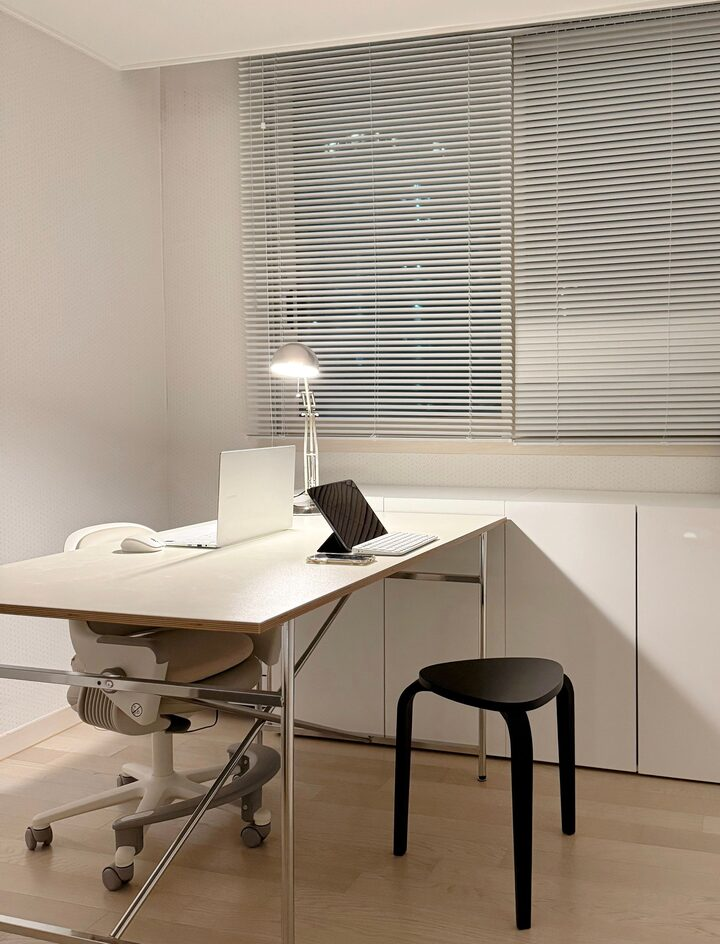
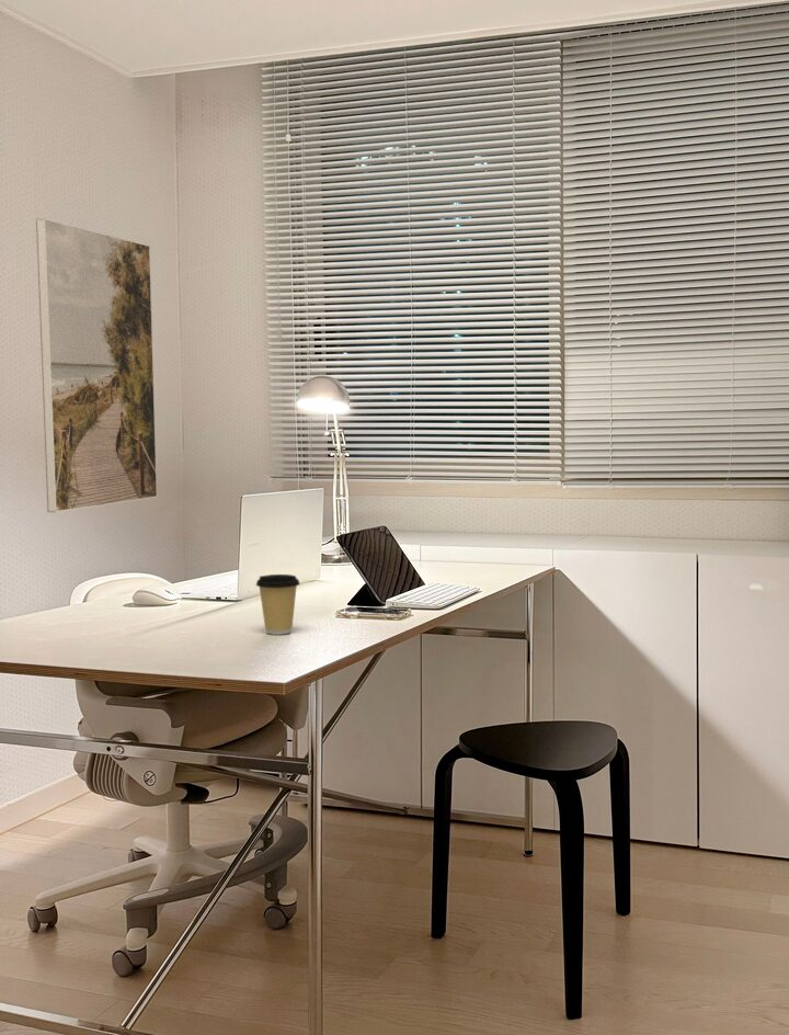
+ coffee cup (277, 603)
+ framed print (102, 369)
